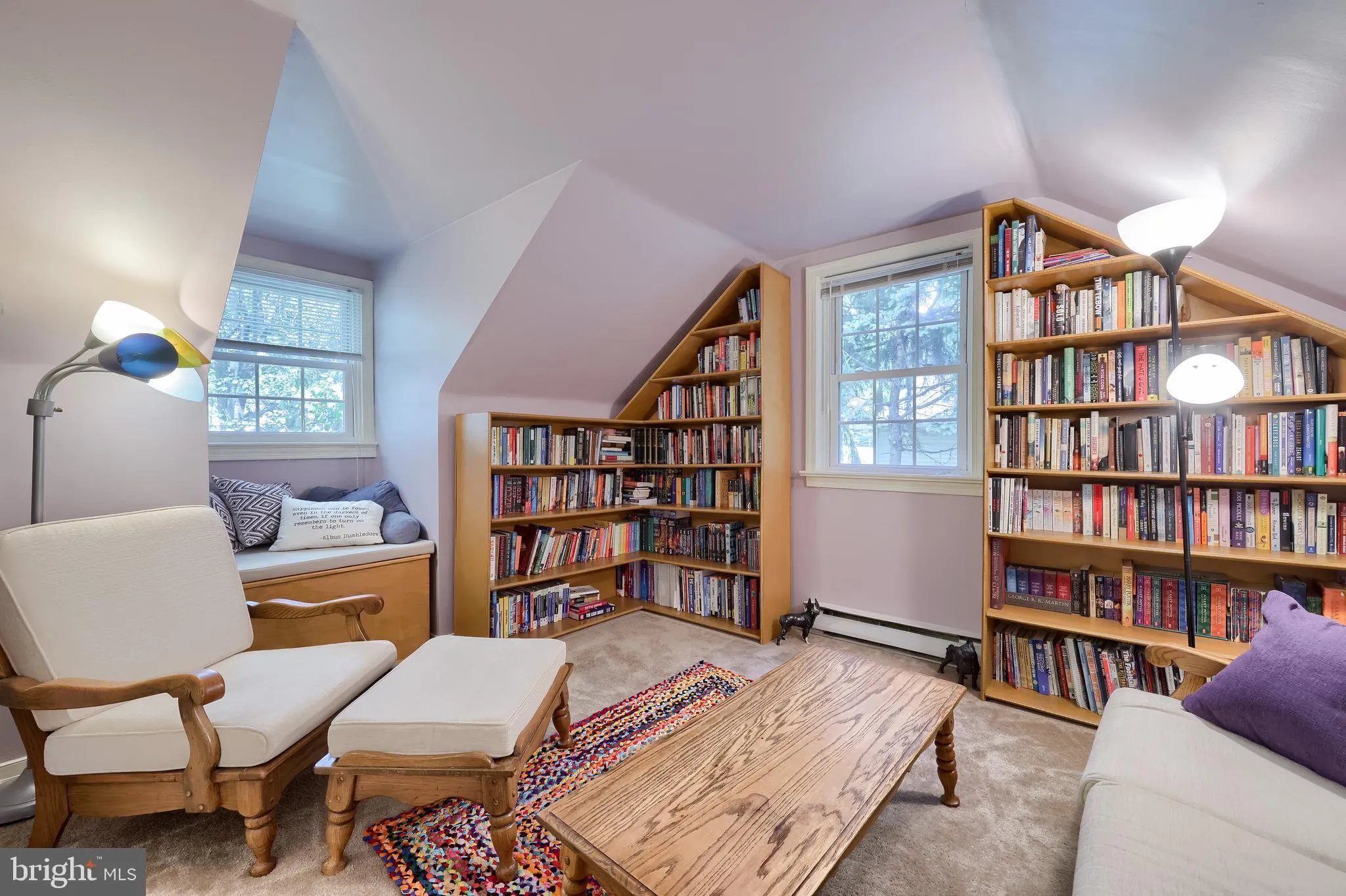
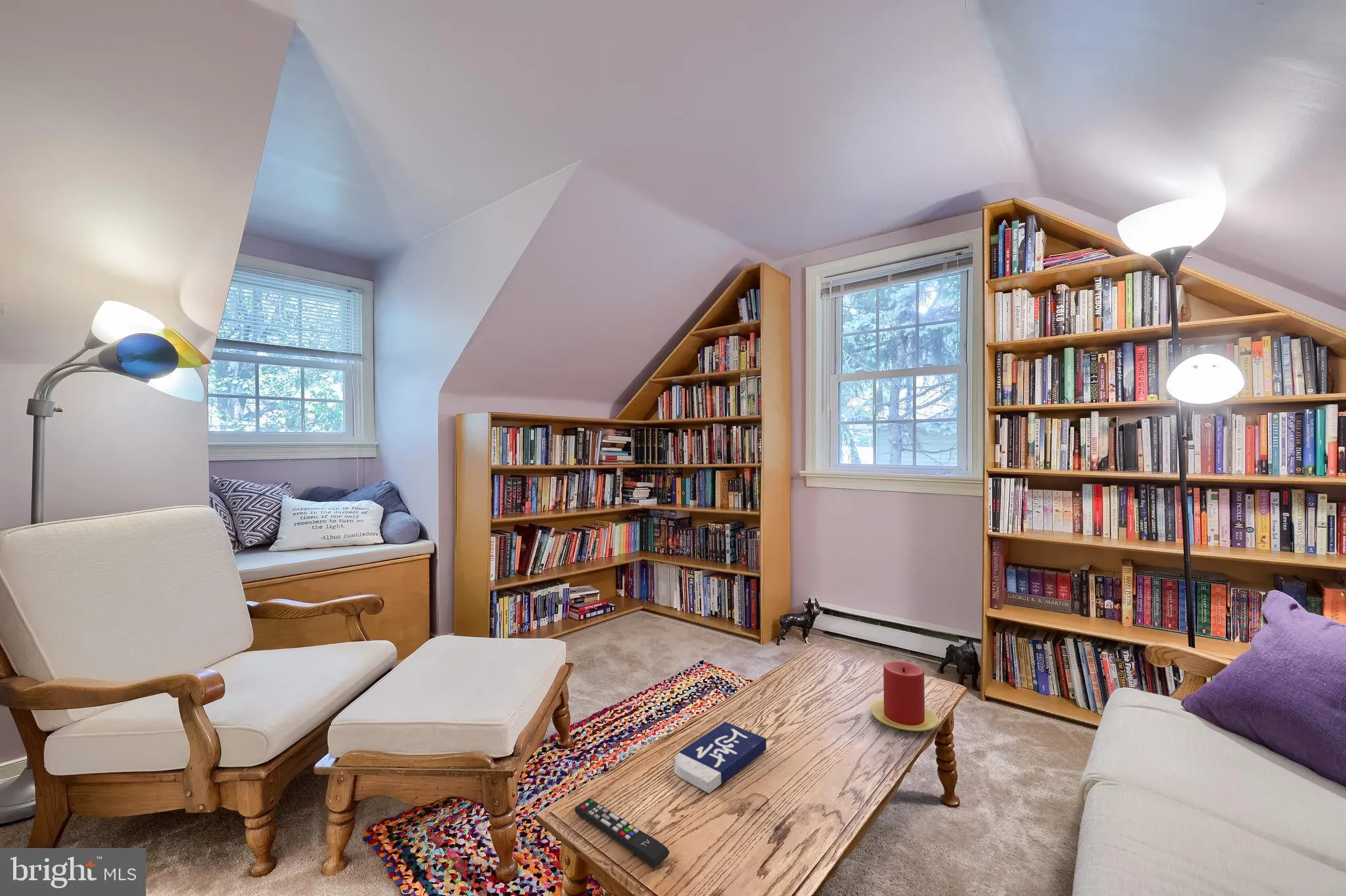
+ candle (904, 694)
+ remote control (619, 830)
+ book (718, 754)
